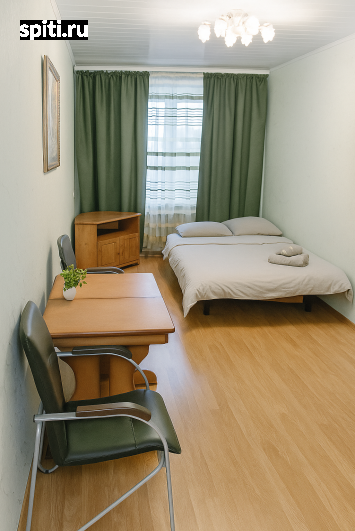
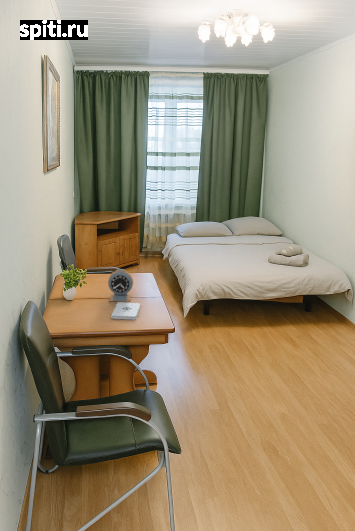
+ notepad (126, 310)
+ alarm clock (120, 284)
